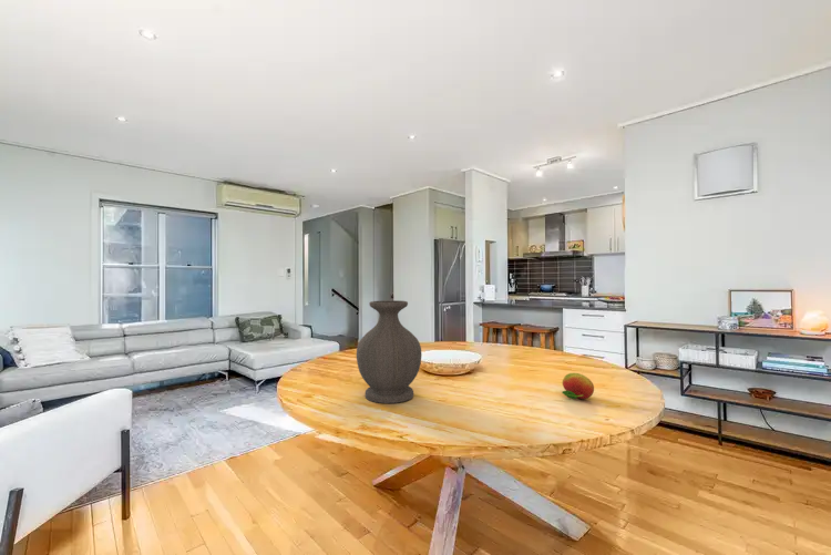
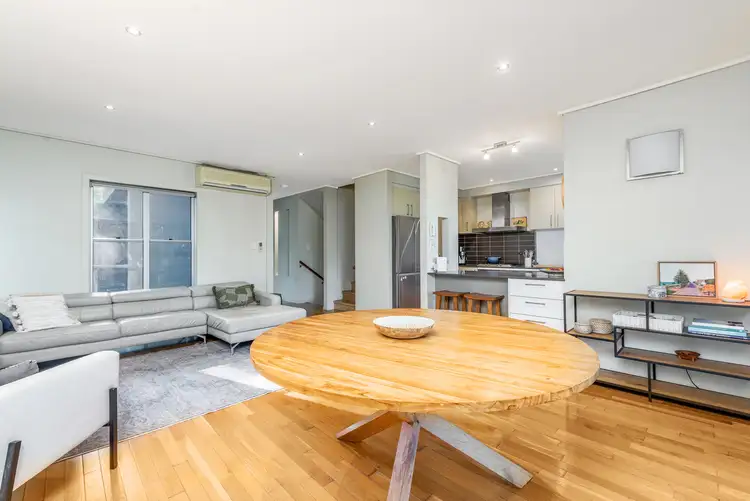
- fruit (577, 386)
- vase (389, 348)
